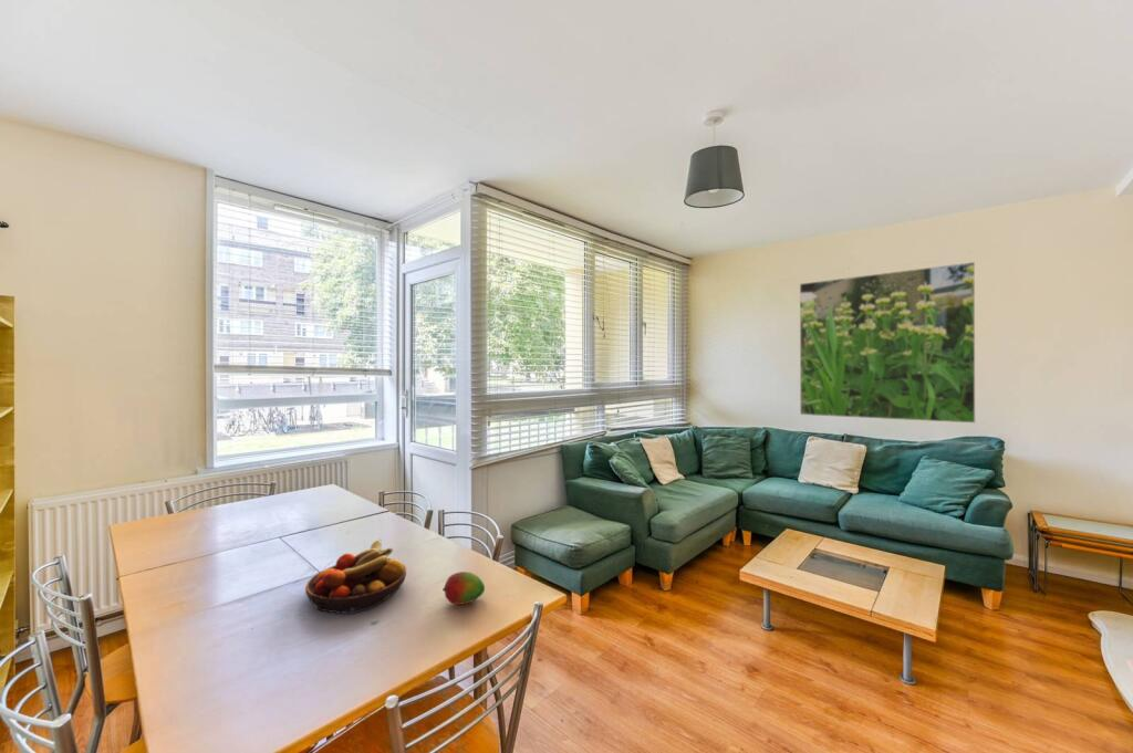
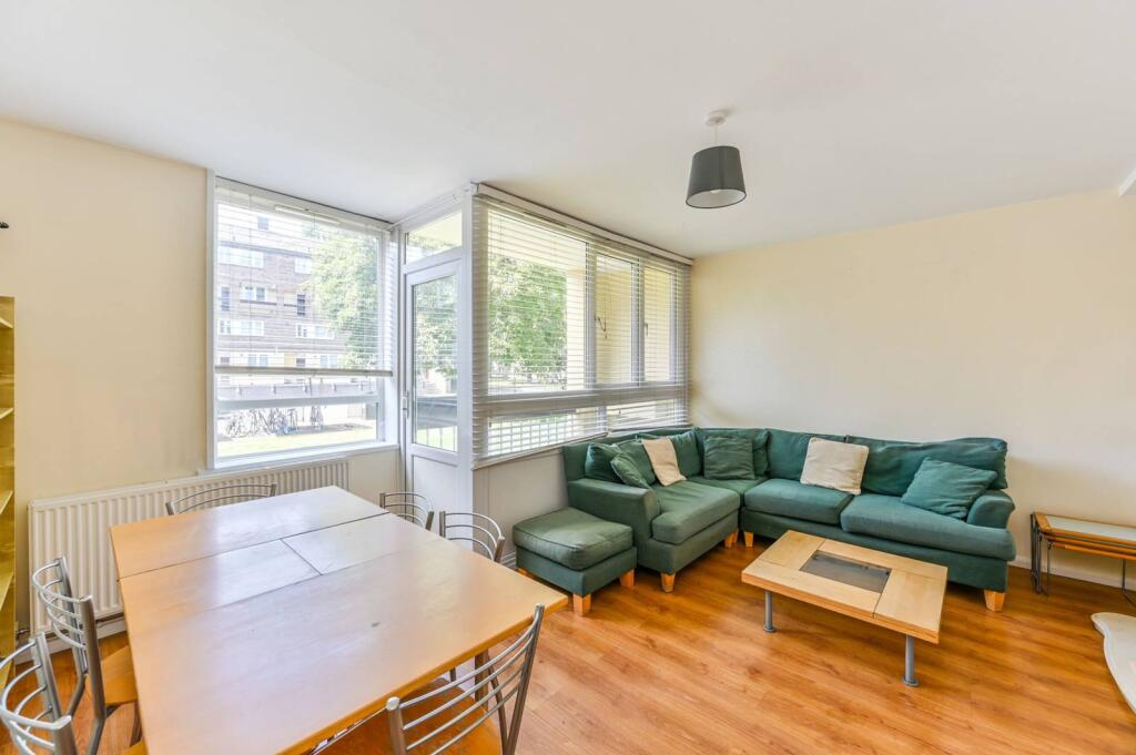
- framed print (879, 346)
- fruit bowl (357, 572)
- fruit (464, 586)
